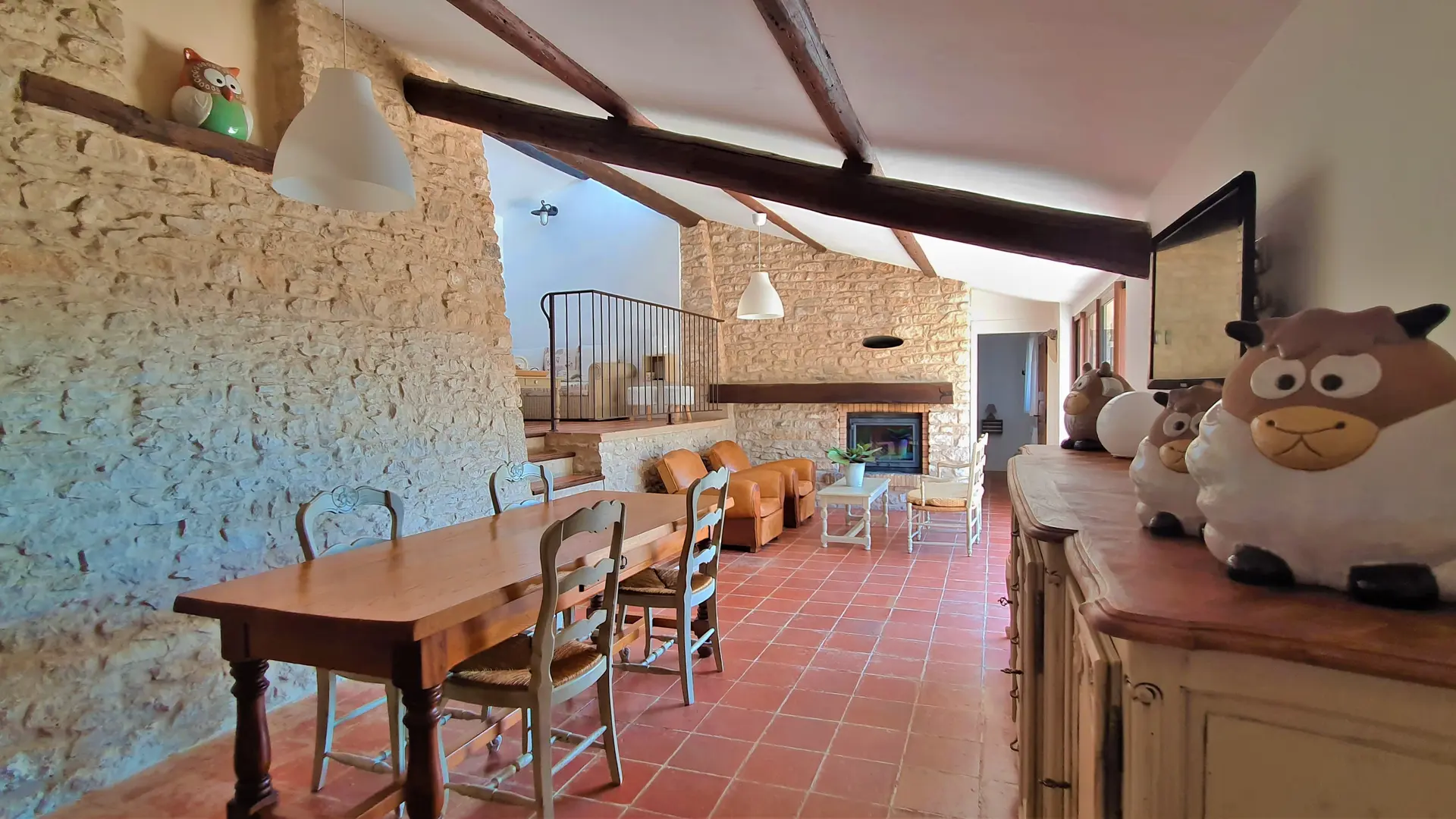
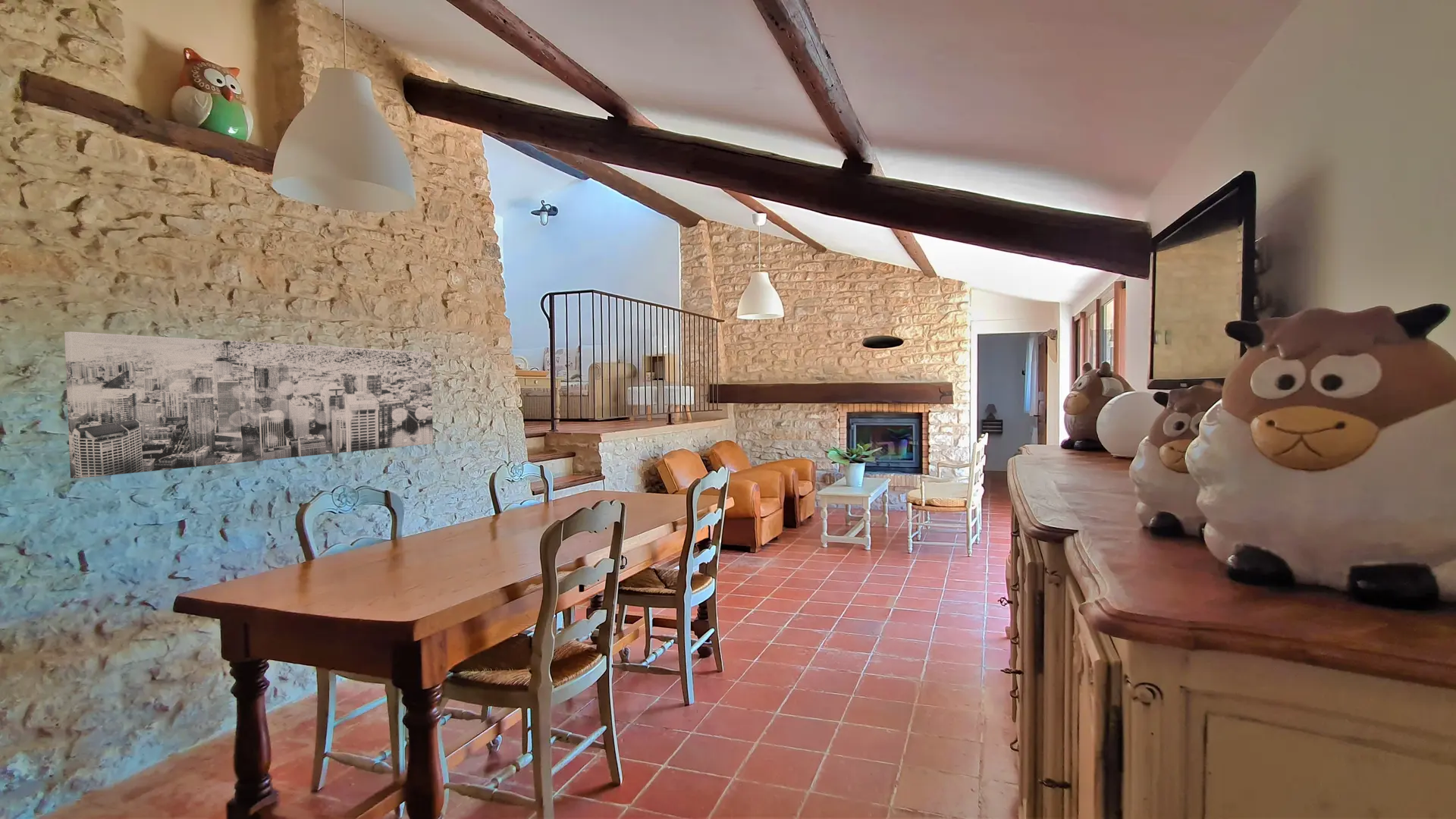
+ wall art (291, 400)
